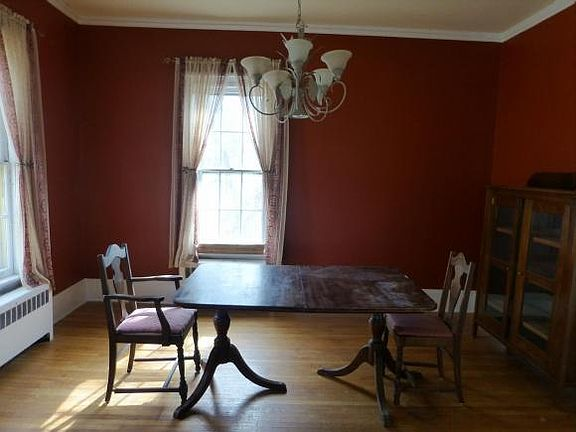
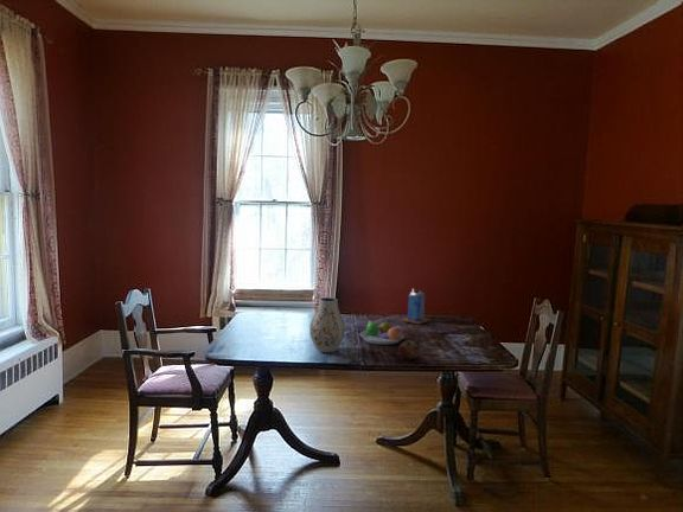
+ fruit bowl (381, 329)
+ apple (408, 350)
+ candle (416, 305)
+ vase (327, 325)
